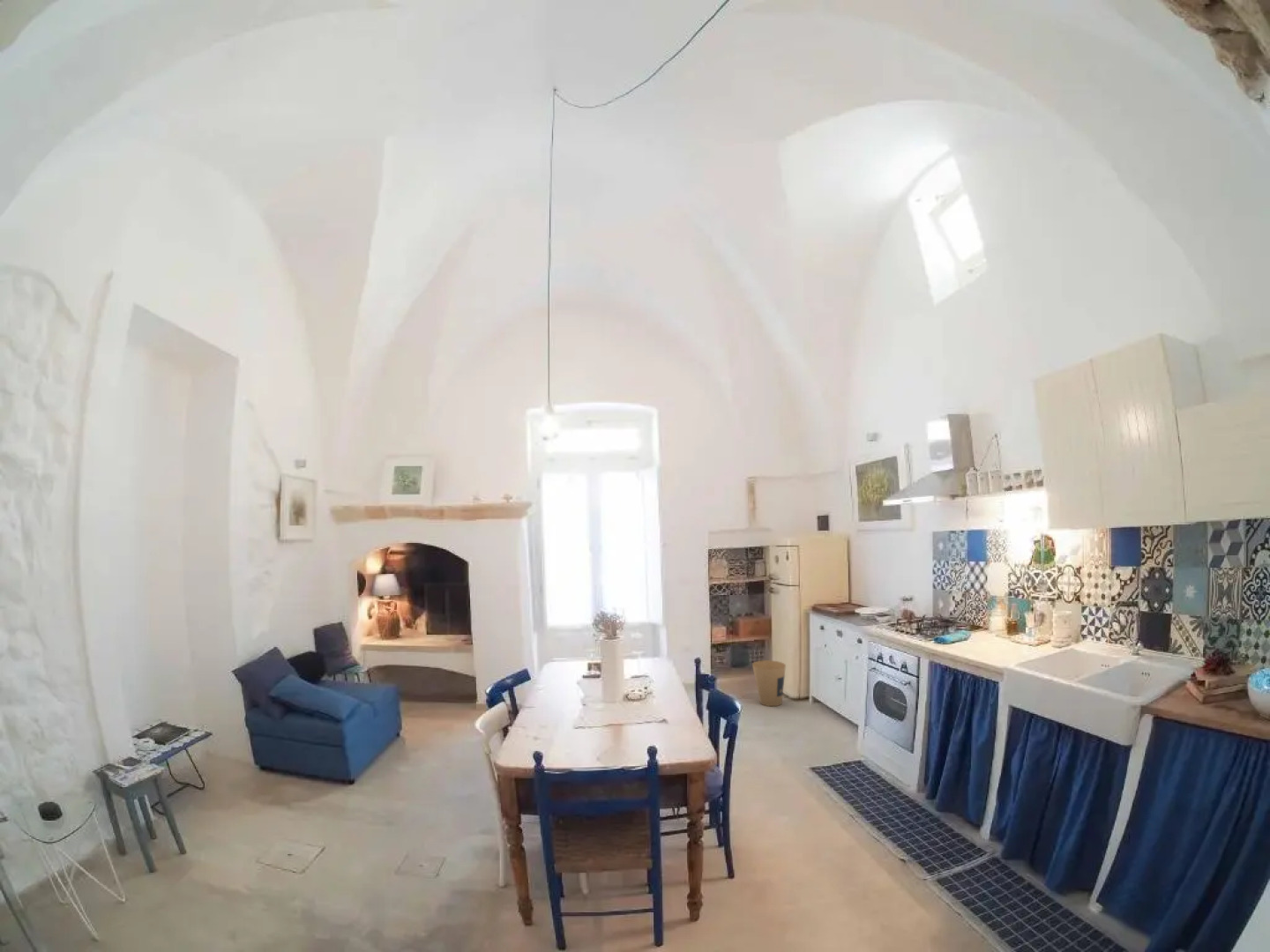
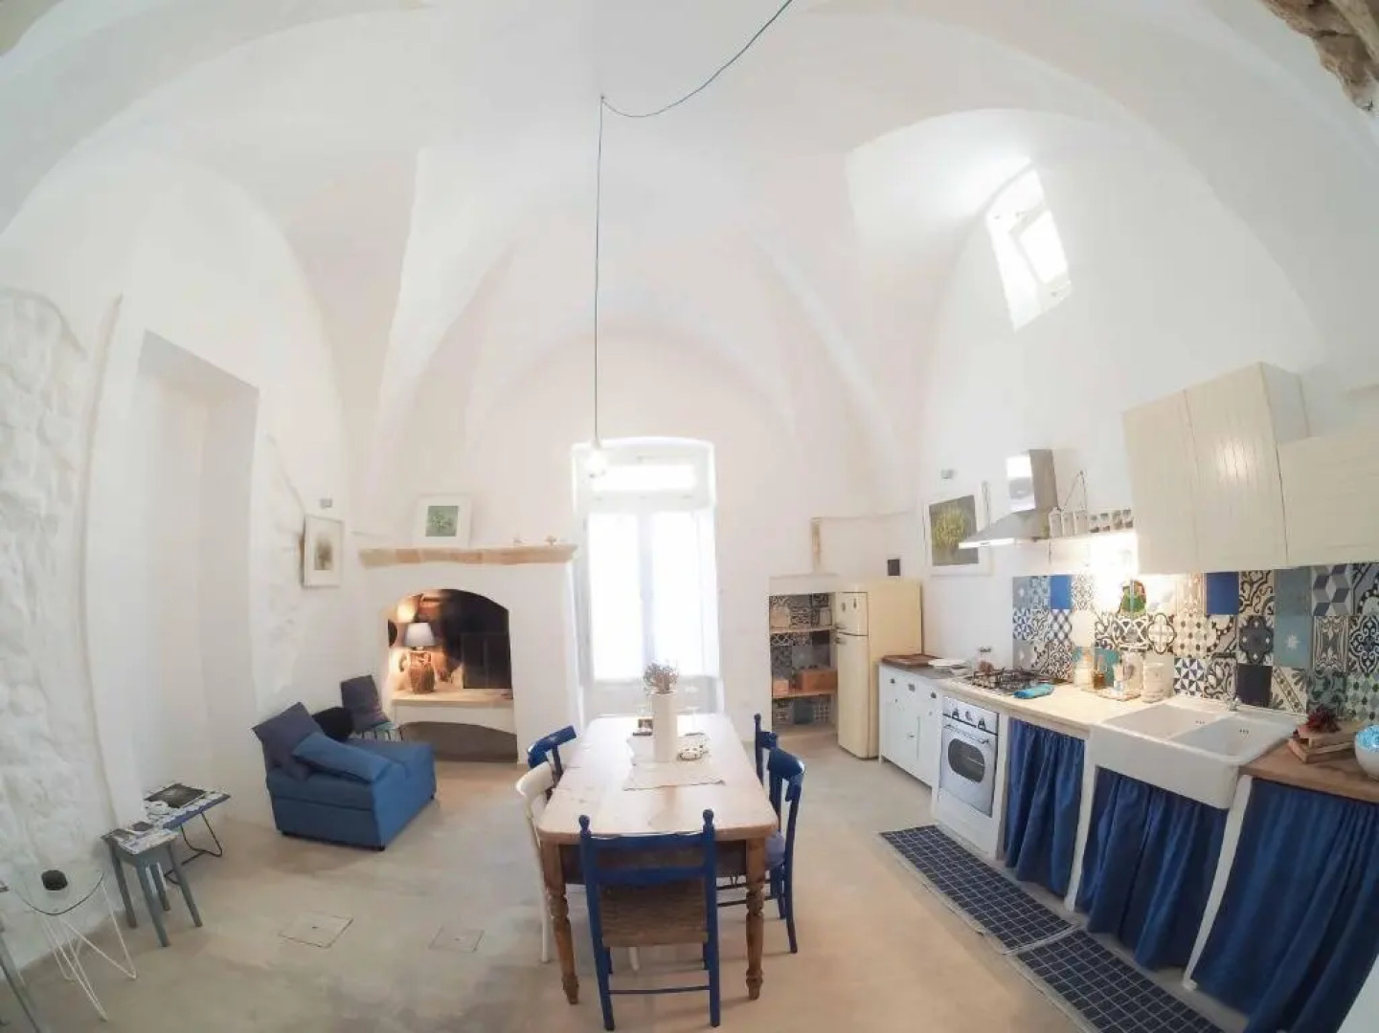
- trash can (769, 683)
